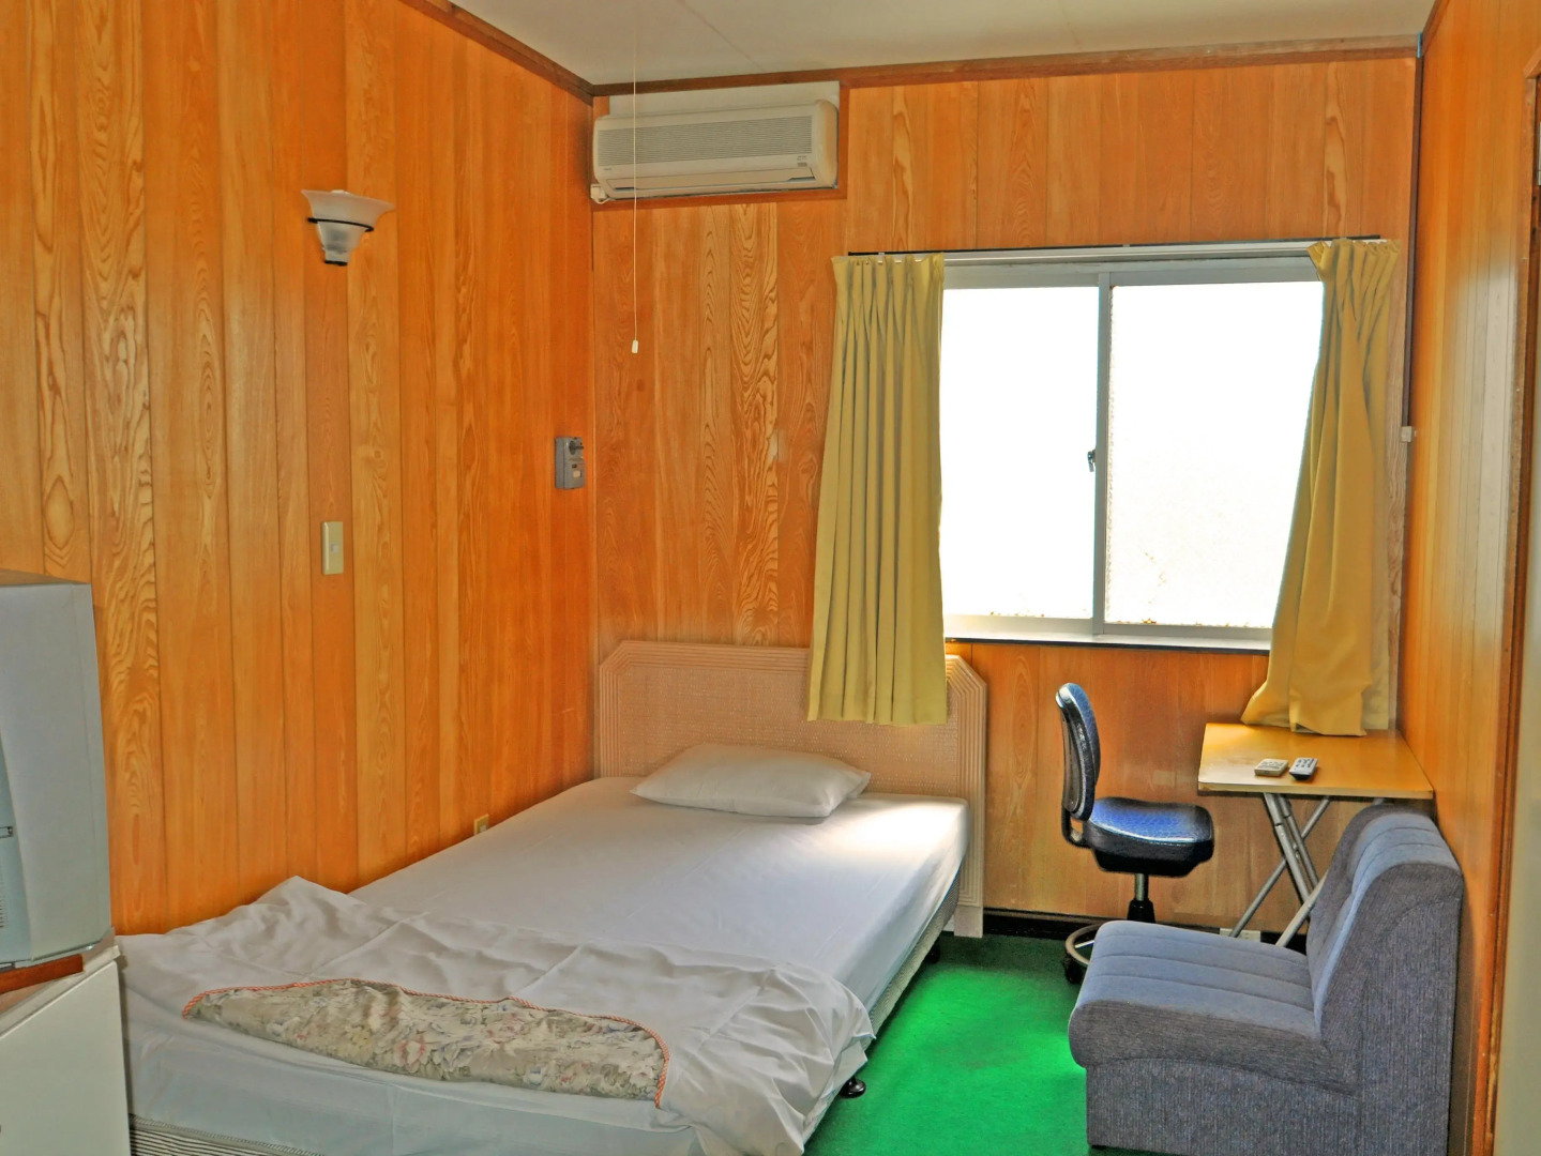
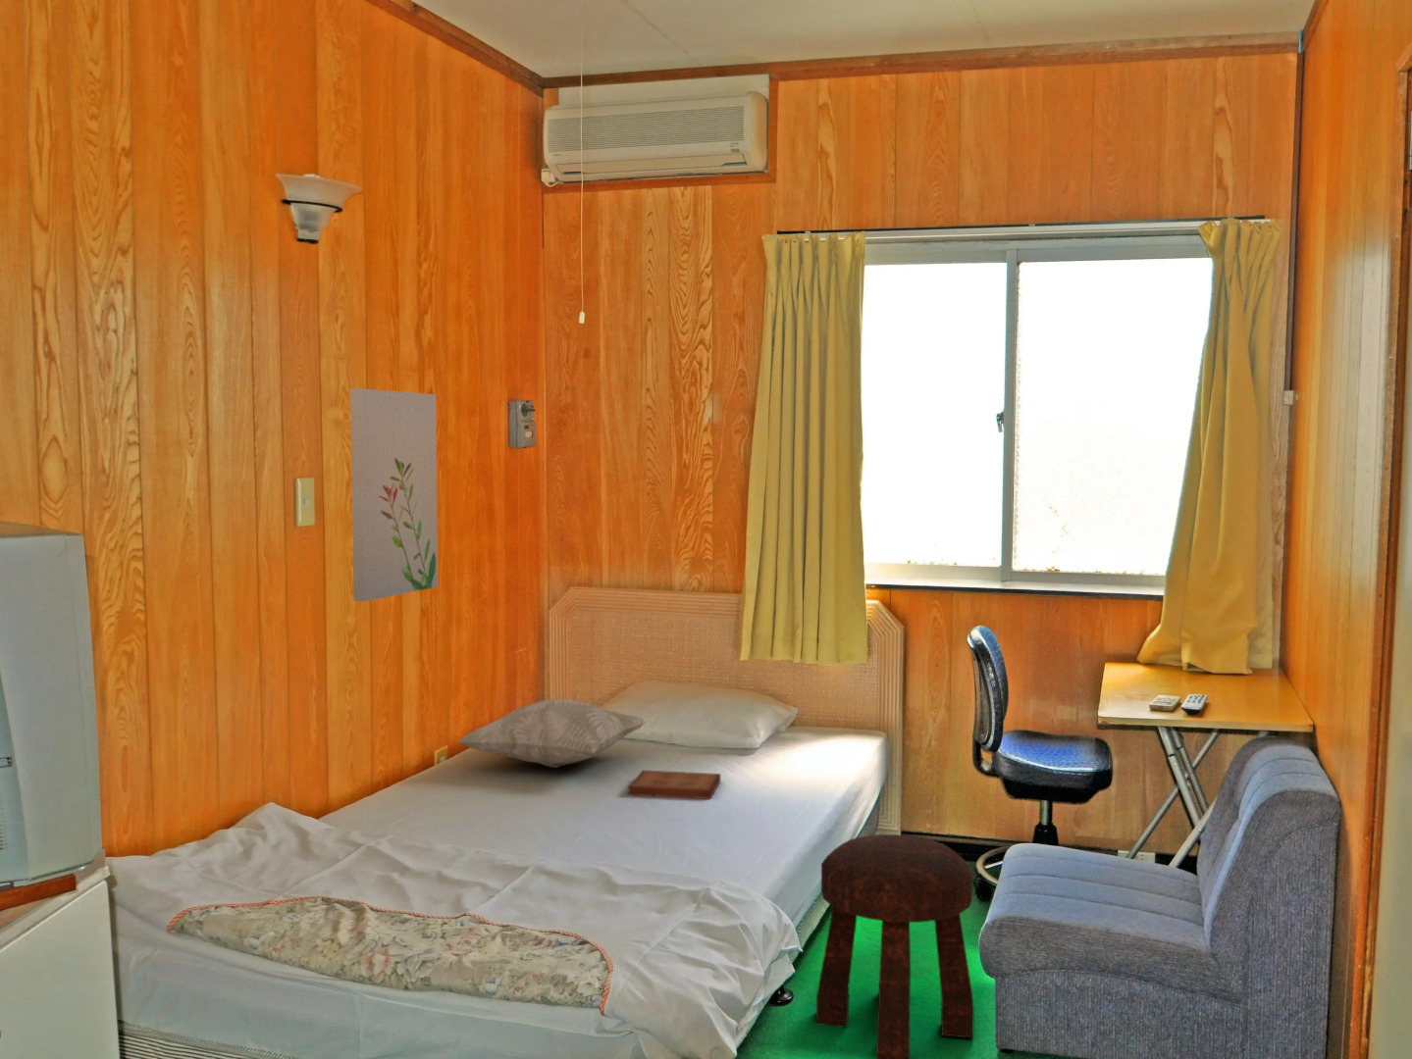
+ wall art (396, 493)
+ stool (895, 937)
+ decorative pillow (555, 732)
+ book (675, 783)
